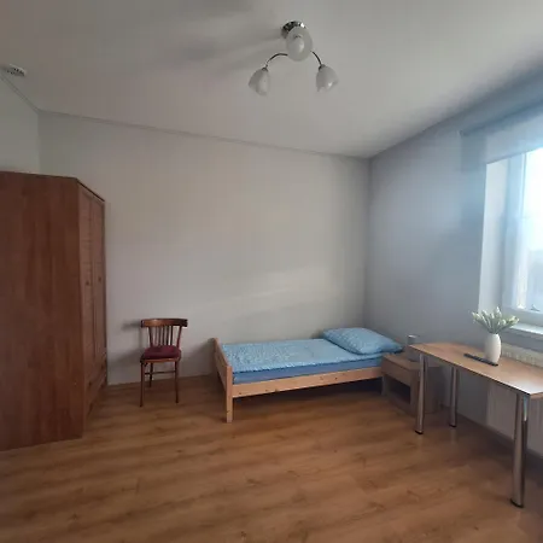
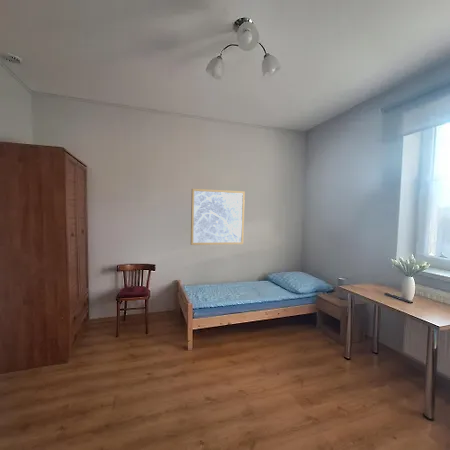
+ wall art (218, 217)
